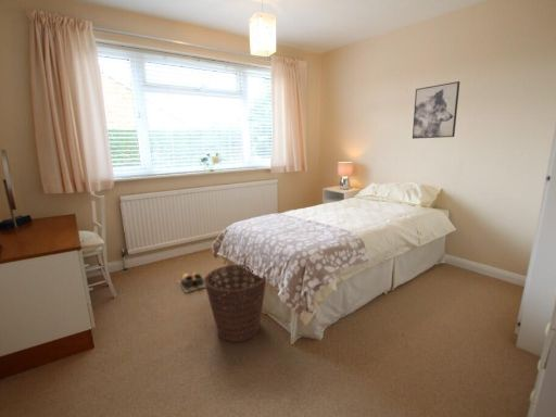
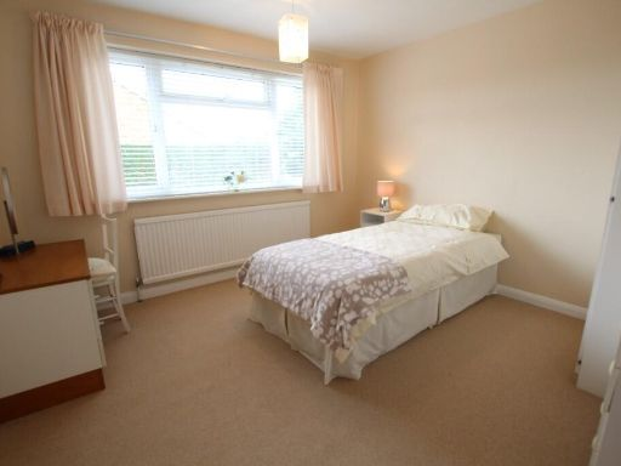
- basket (237, 303)
- wall art (434, 112)
- shoes (192, 278)
